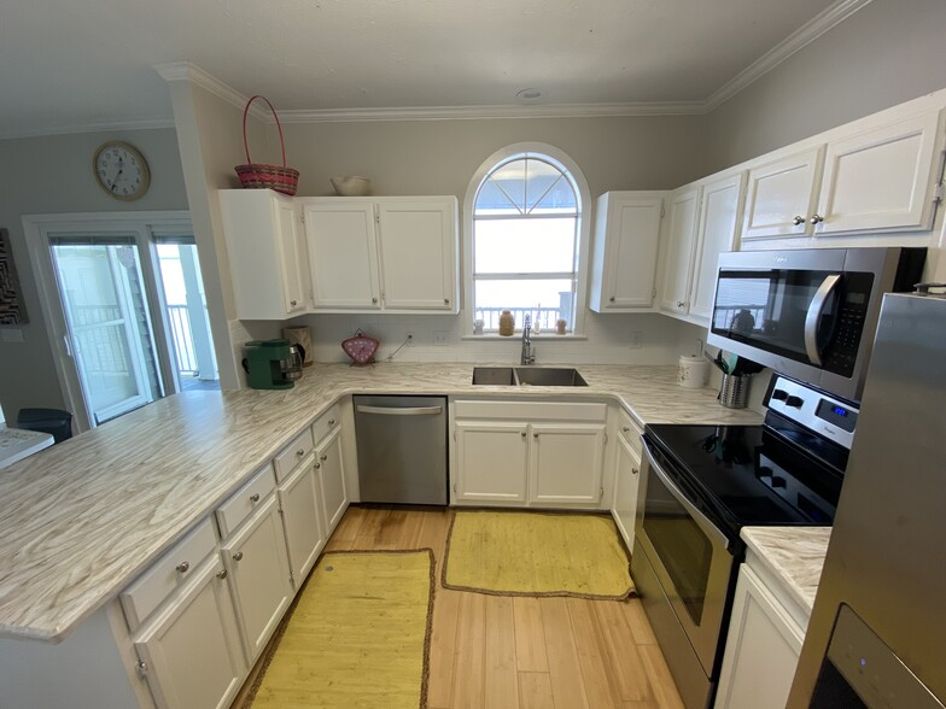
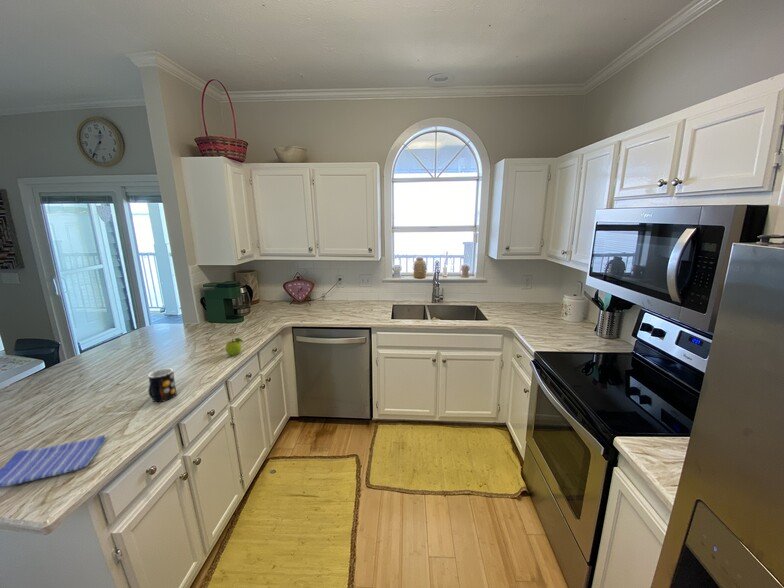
+ dish towel (50, 459)
+ fruit (234, 346)
+ mug (161, 386)
